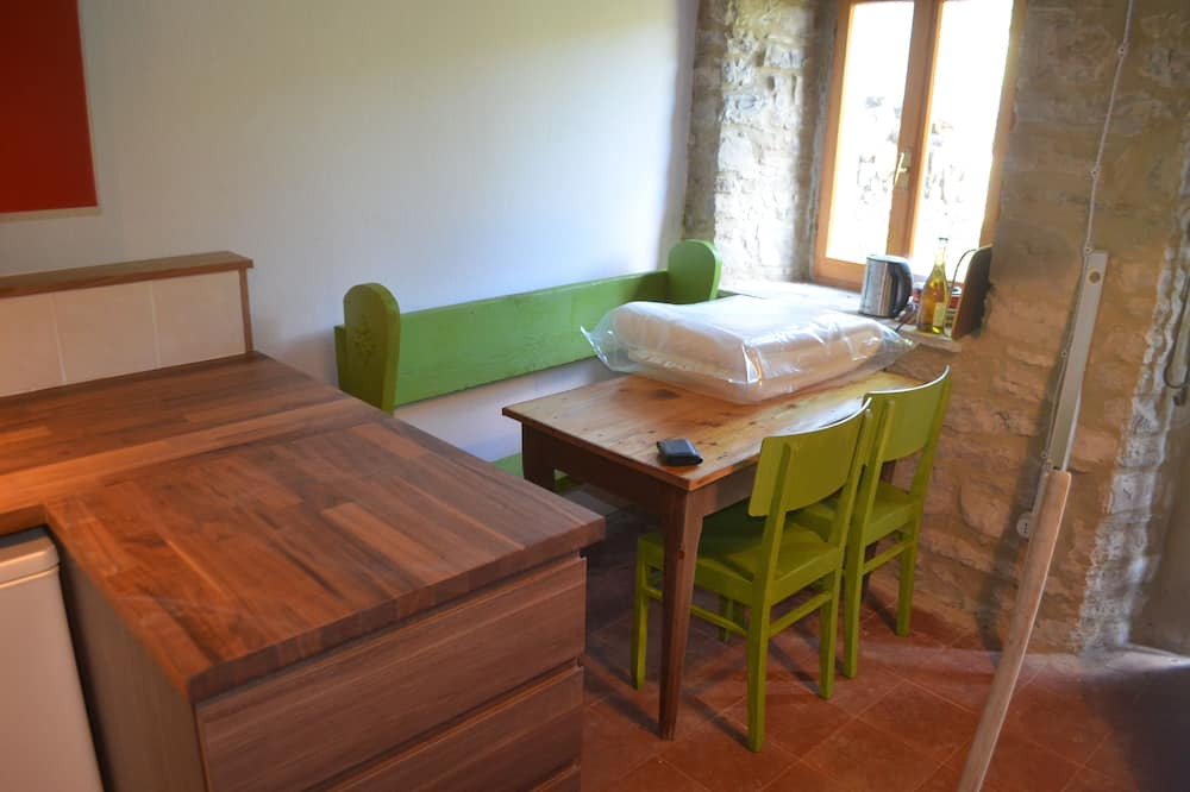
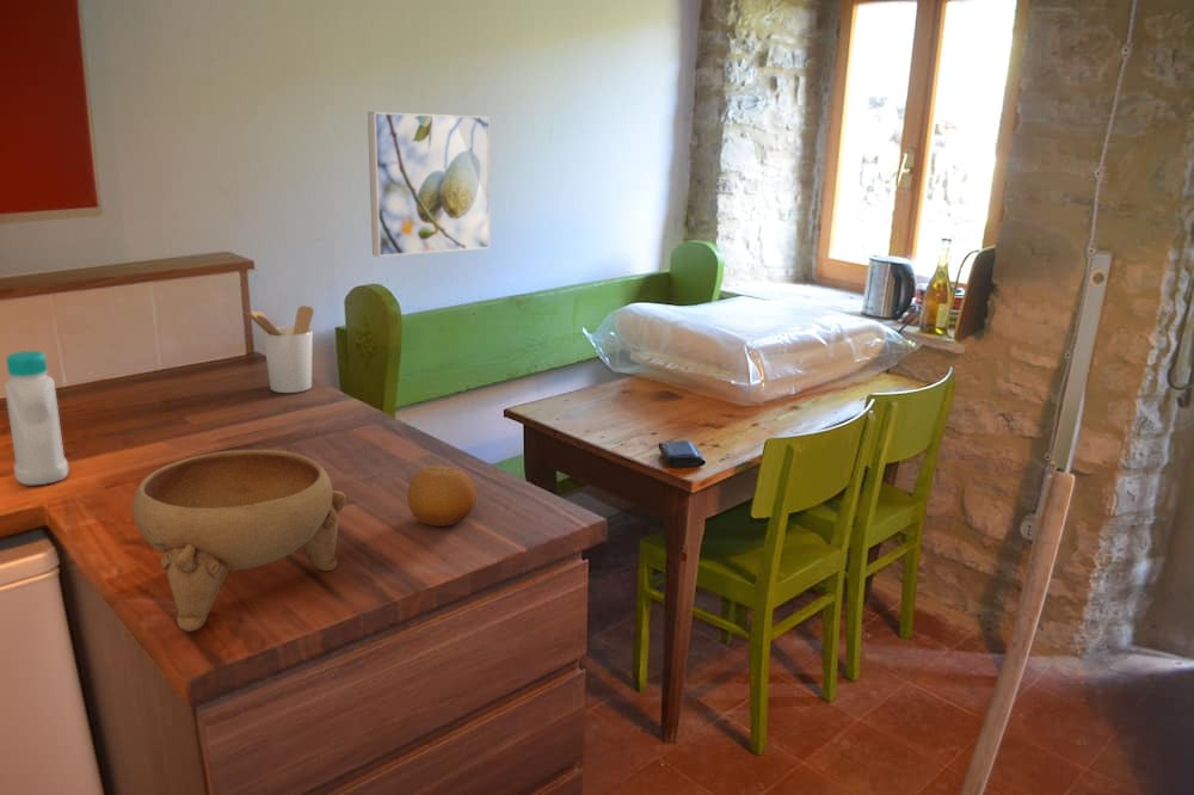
+ fruit (442, 494)
+ bottle (33, 415)
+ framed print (432, 184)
+ utensil holder (279, 347)
+ bowl (229, 535)
